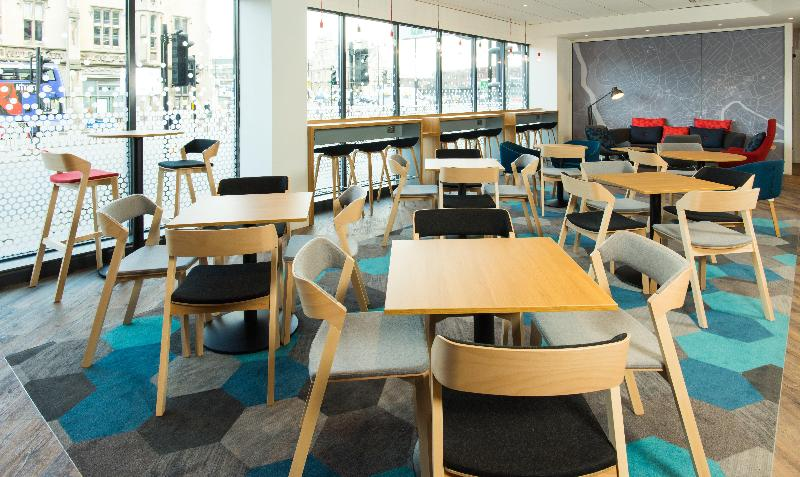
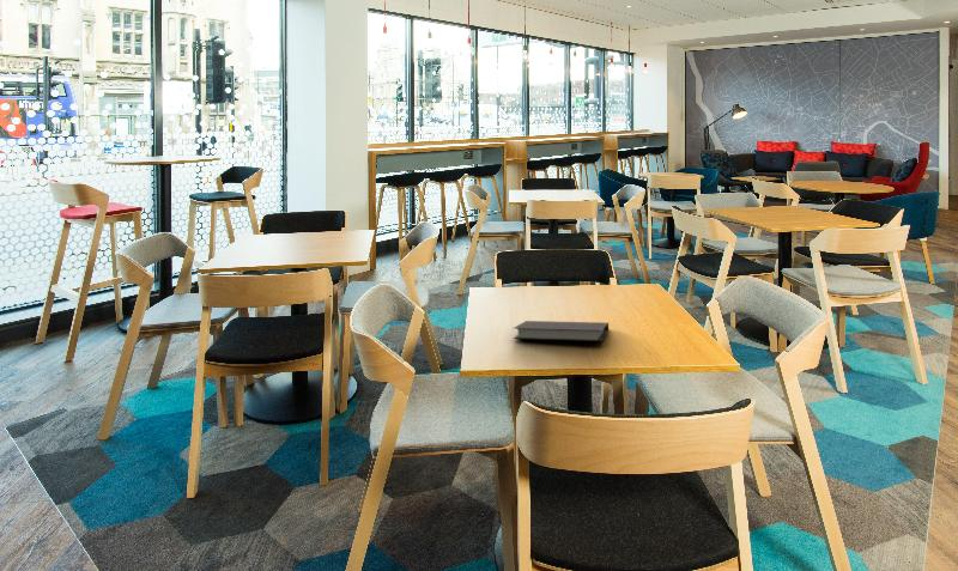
+ notebook (562, 329)
